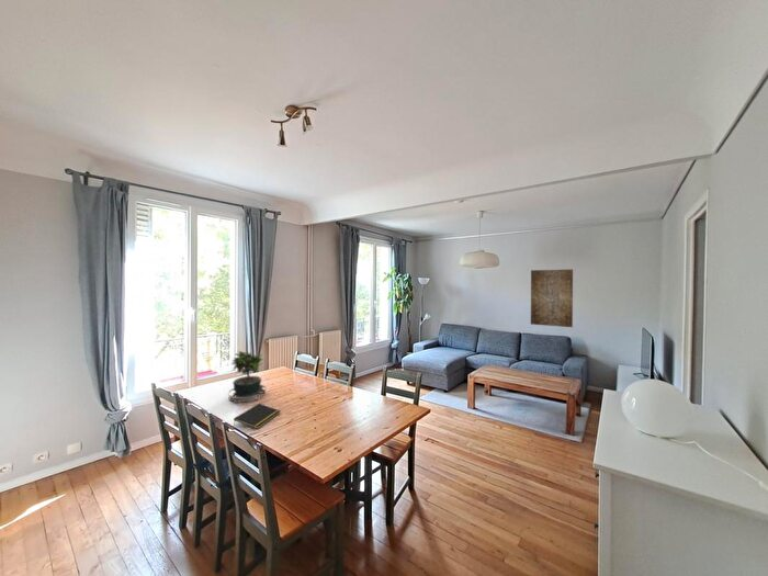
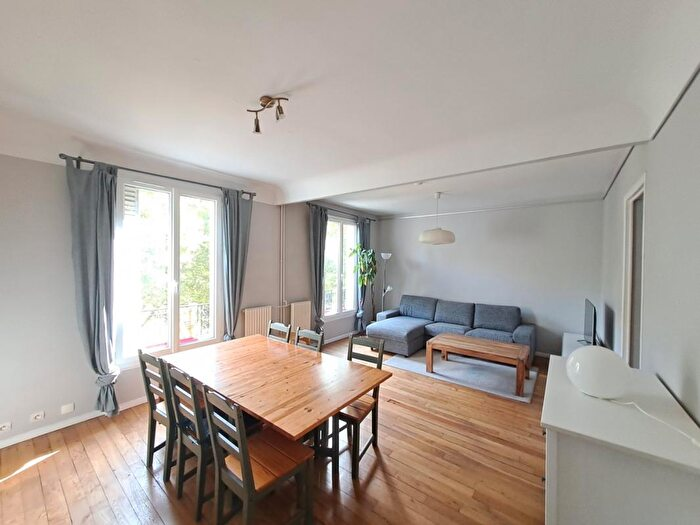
- wall art (551, 297)
- potted plant (246, 372)
- notepad (258, 415)
